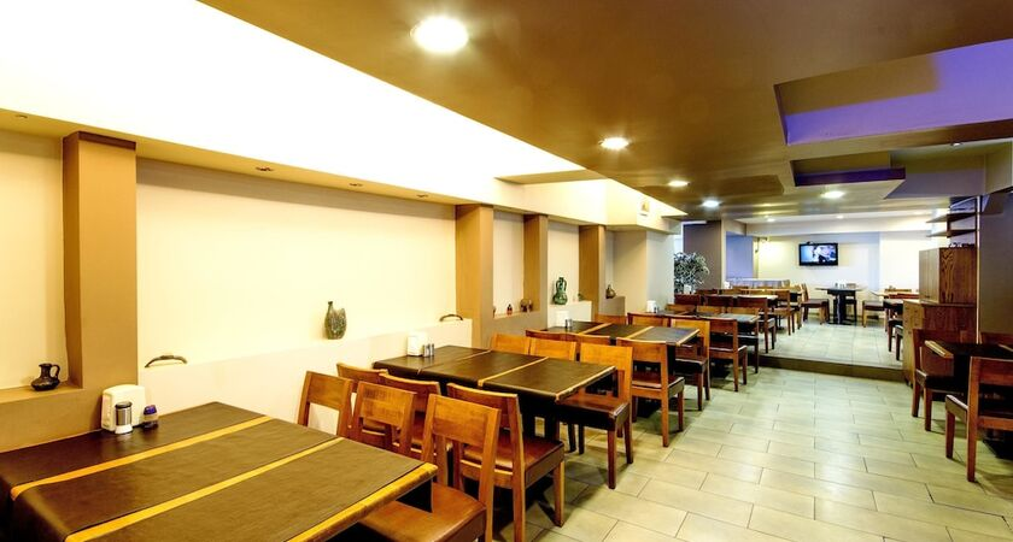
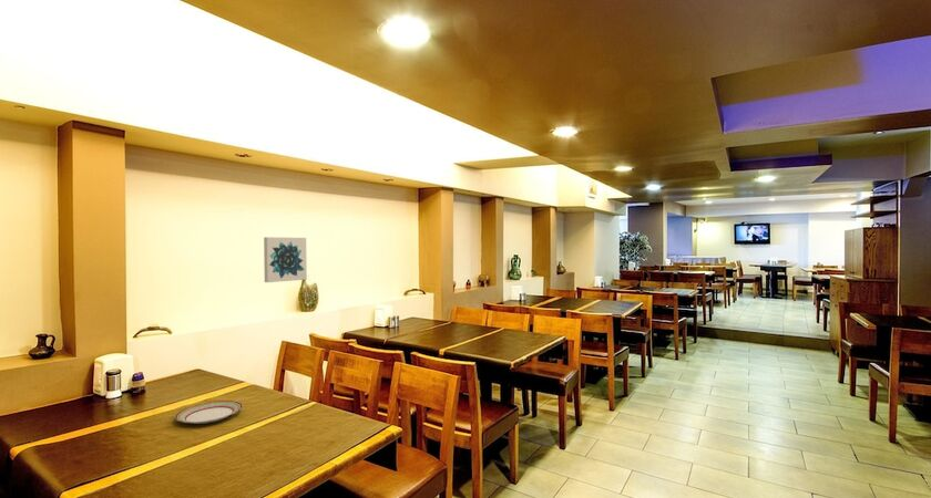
+ wall art (286, 259)
+ plate (209, 413)
